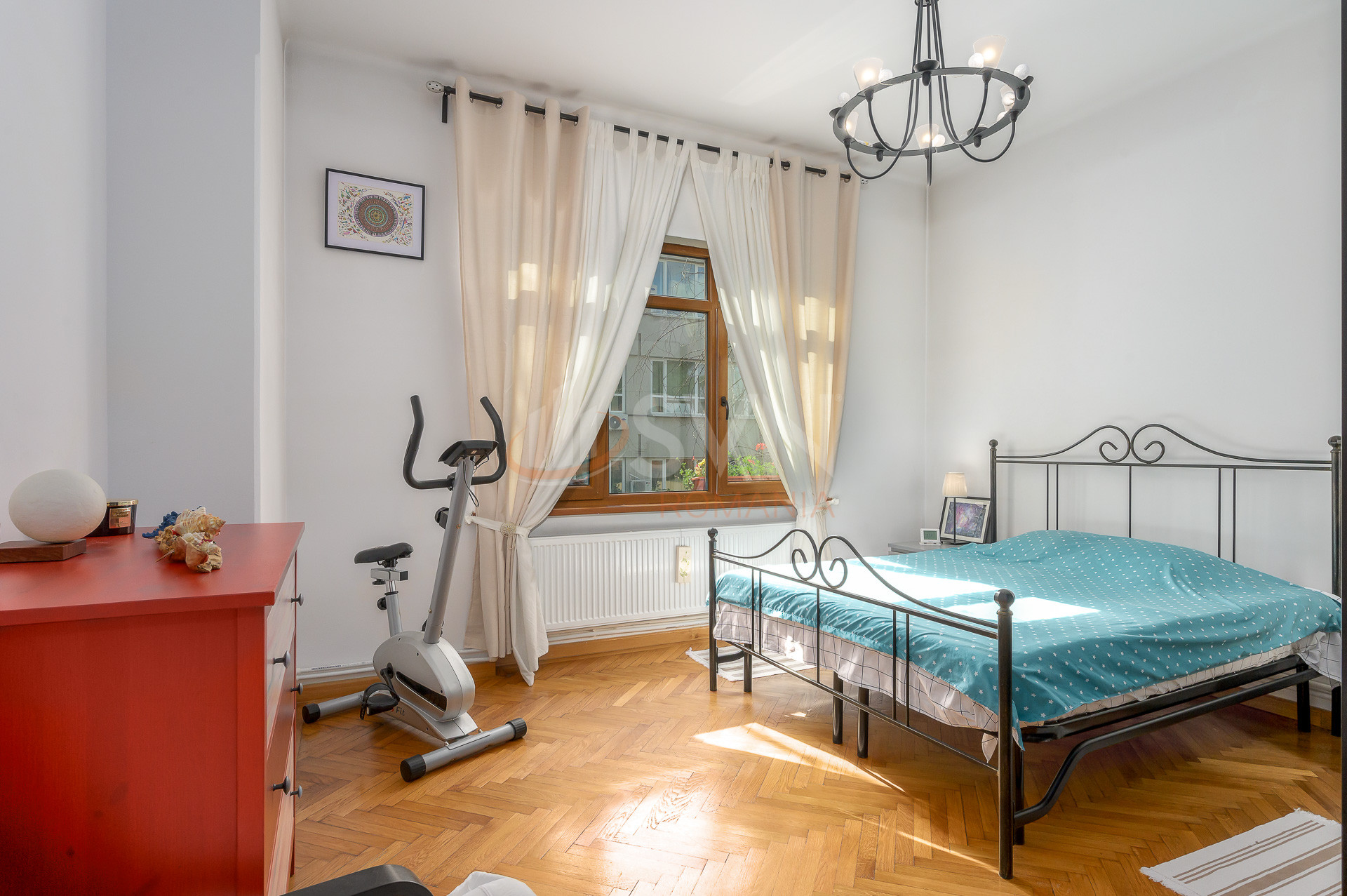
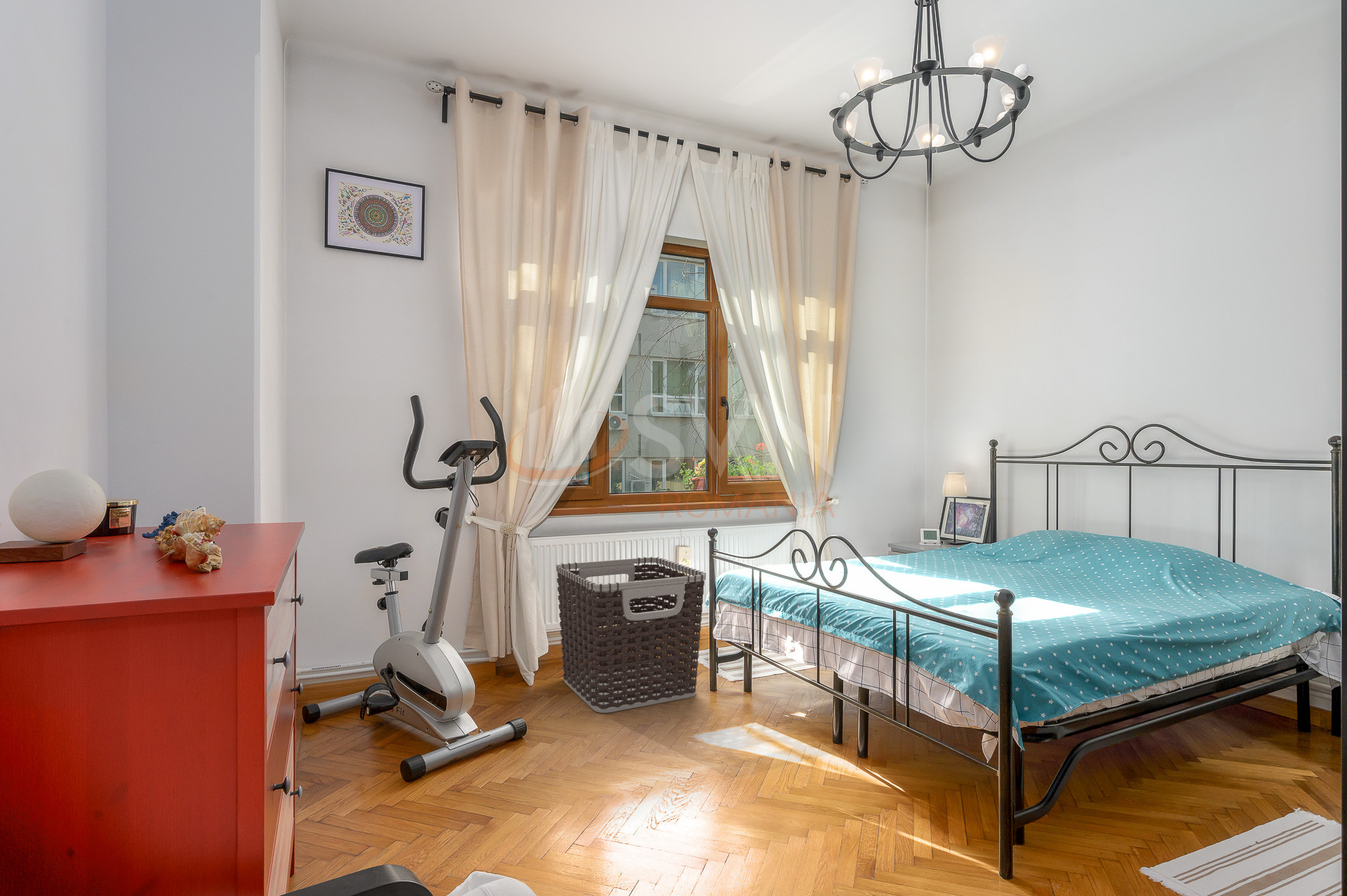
+ clothes hamper (629, 628)
